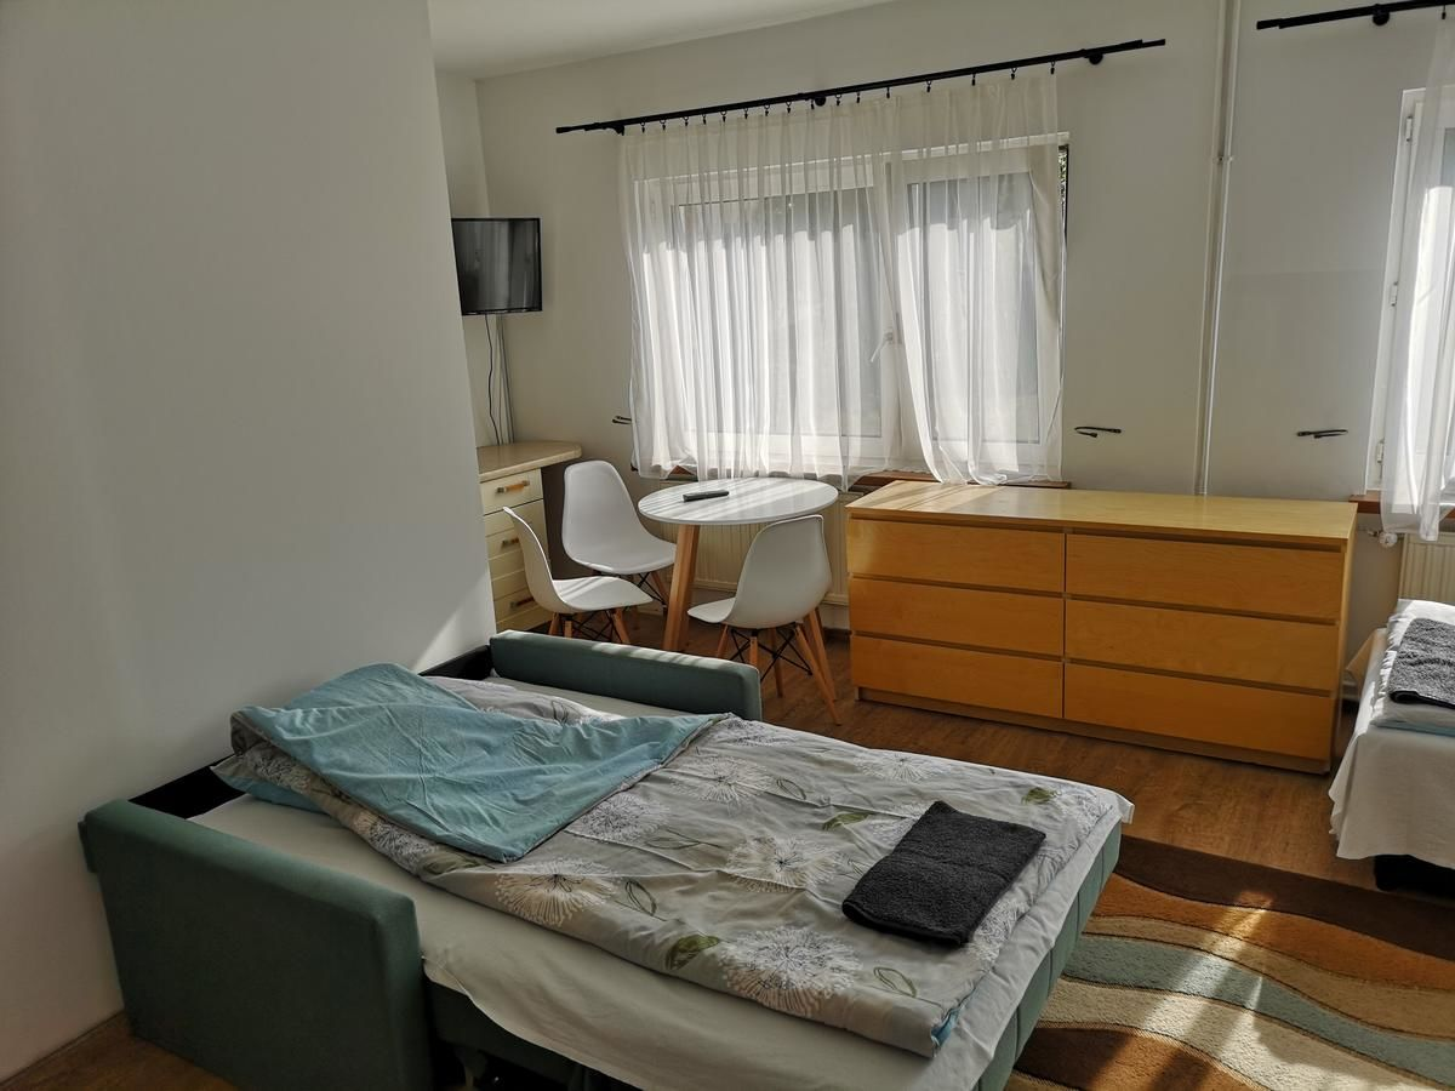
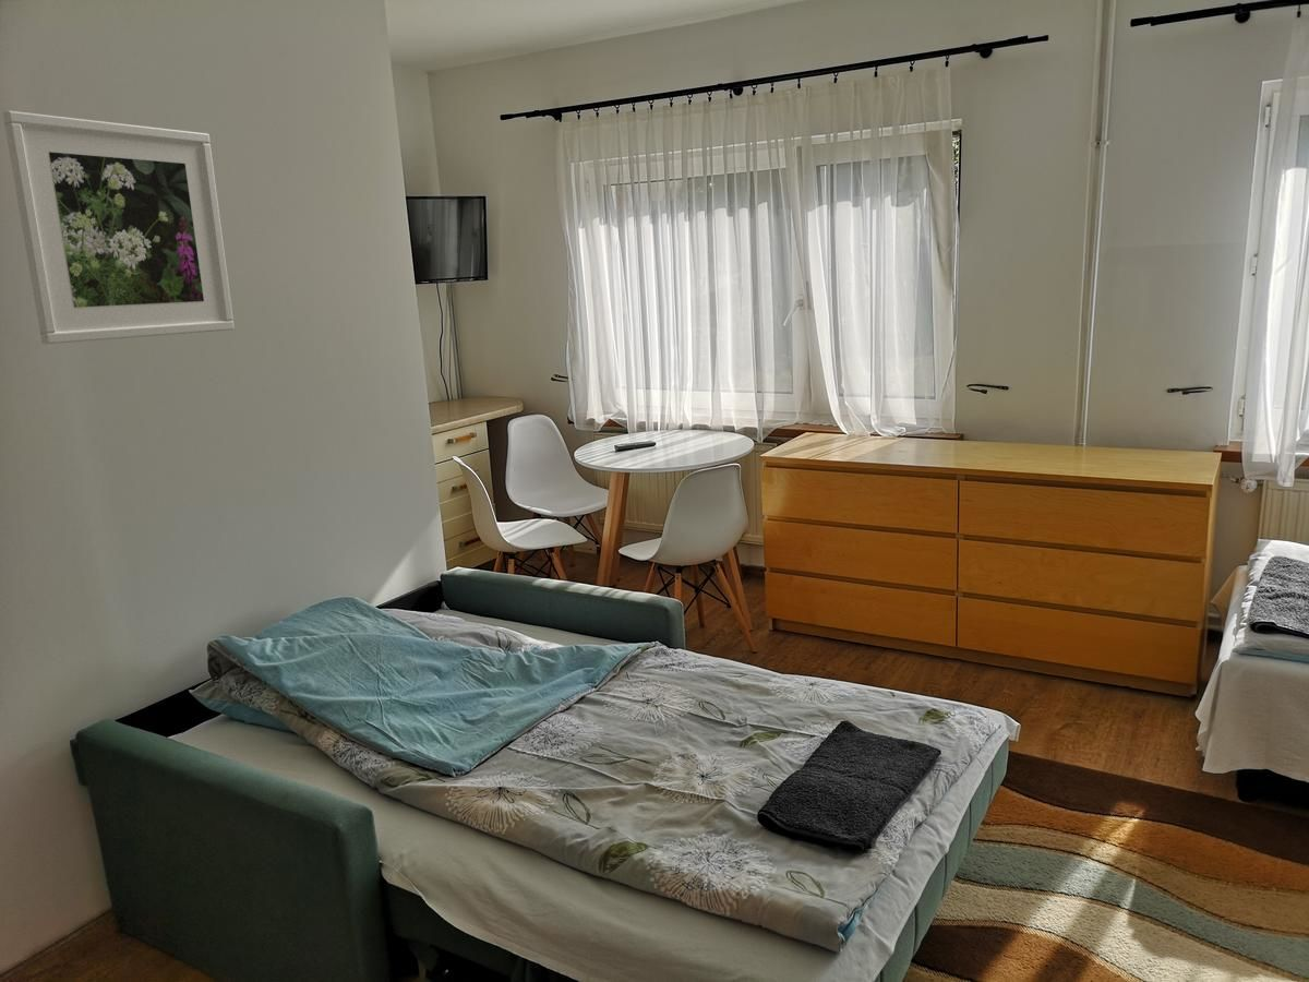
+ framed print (130, 231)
